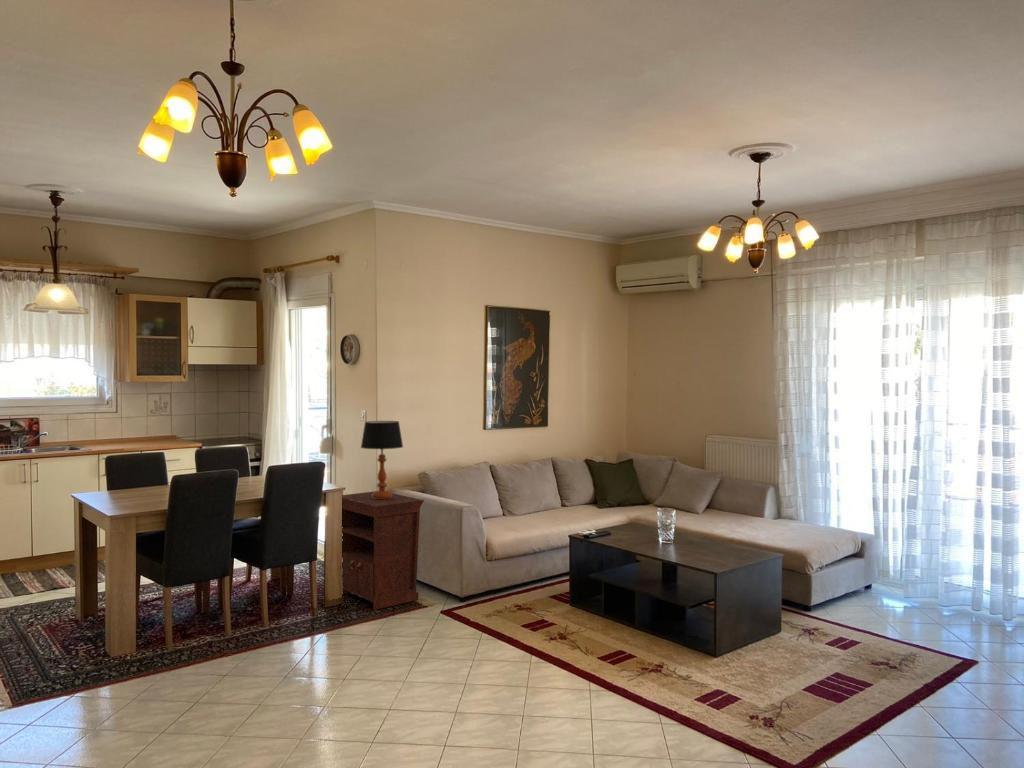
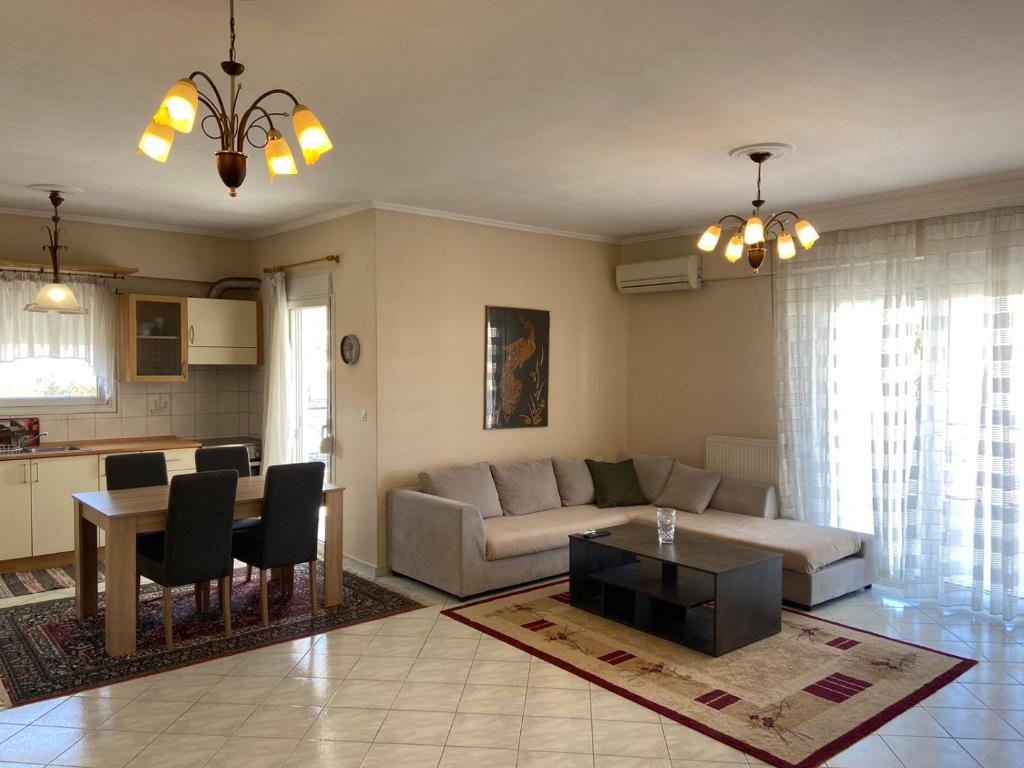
- nightstand (377, 547)
- table lamp (382, 459)
